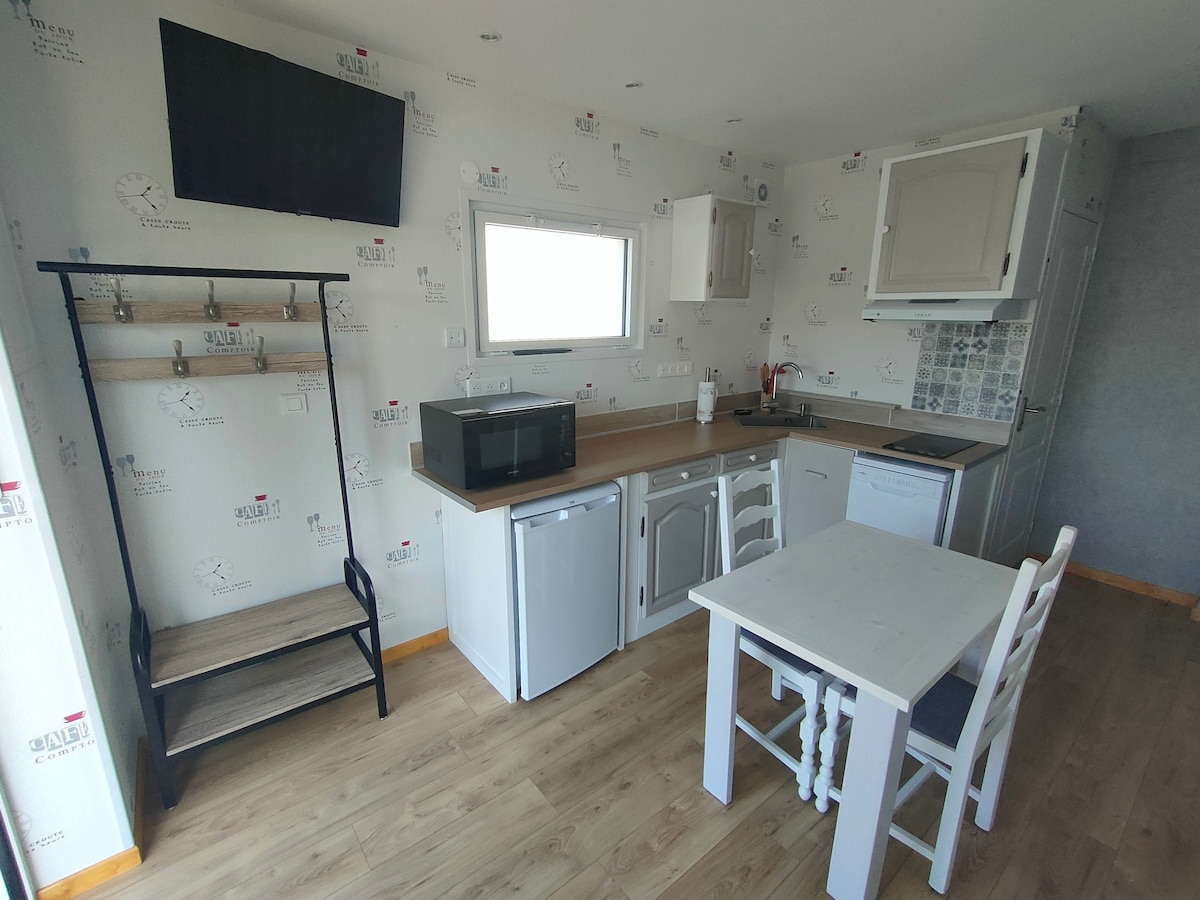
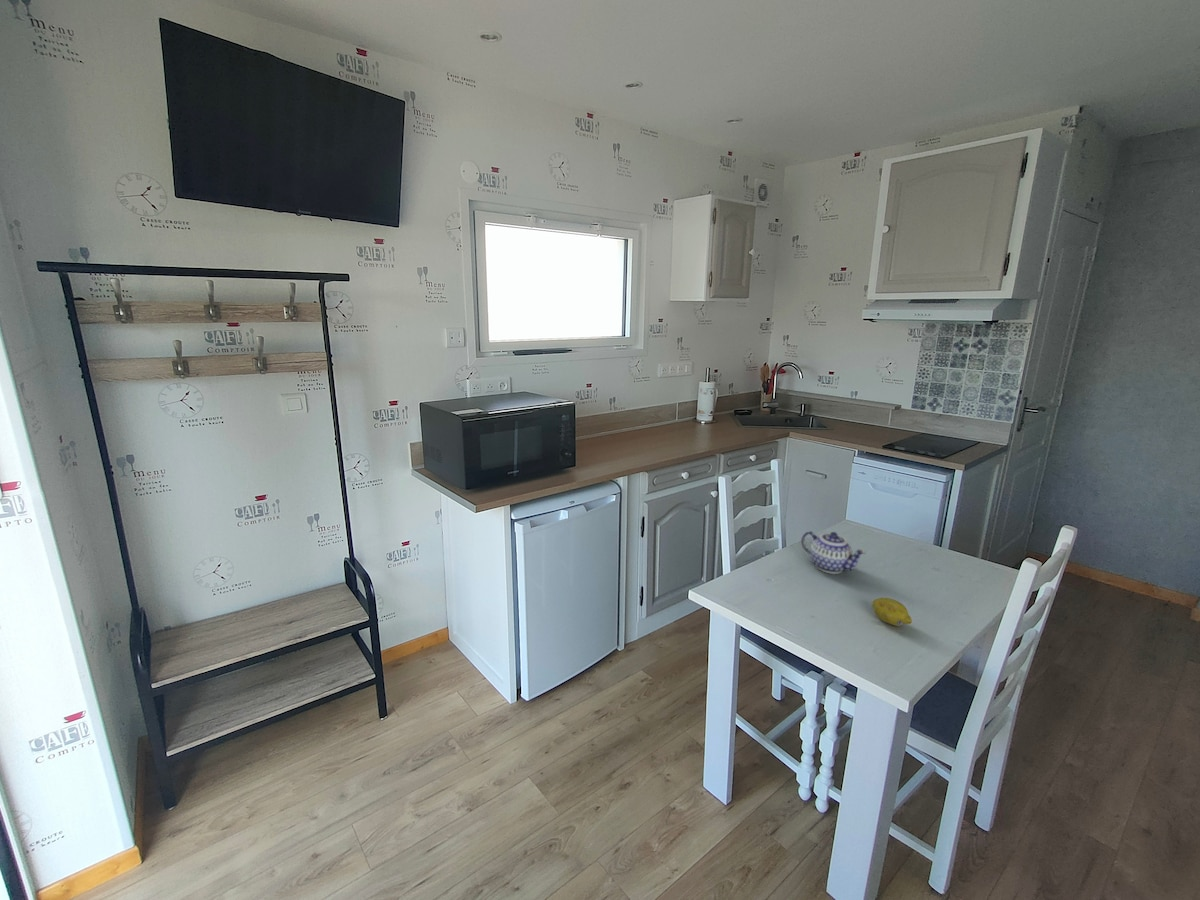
+ fruit (892, 612)
+ teapot (831, 550)
